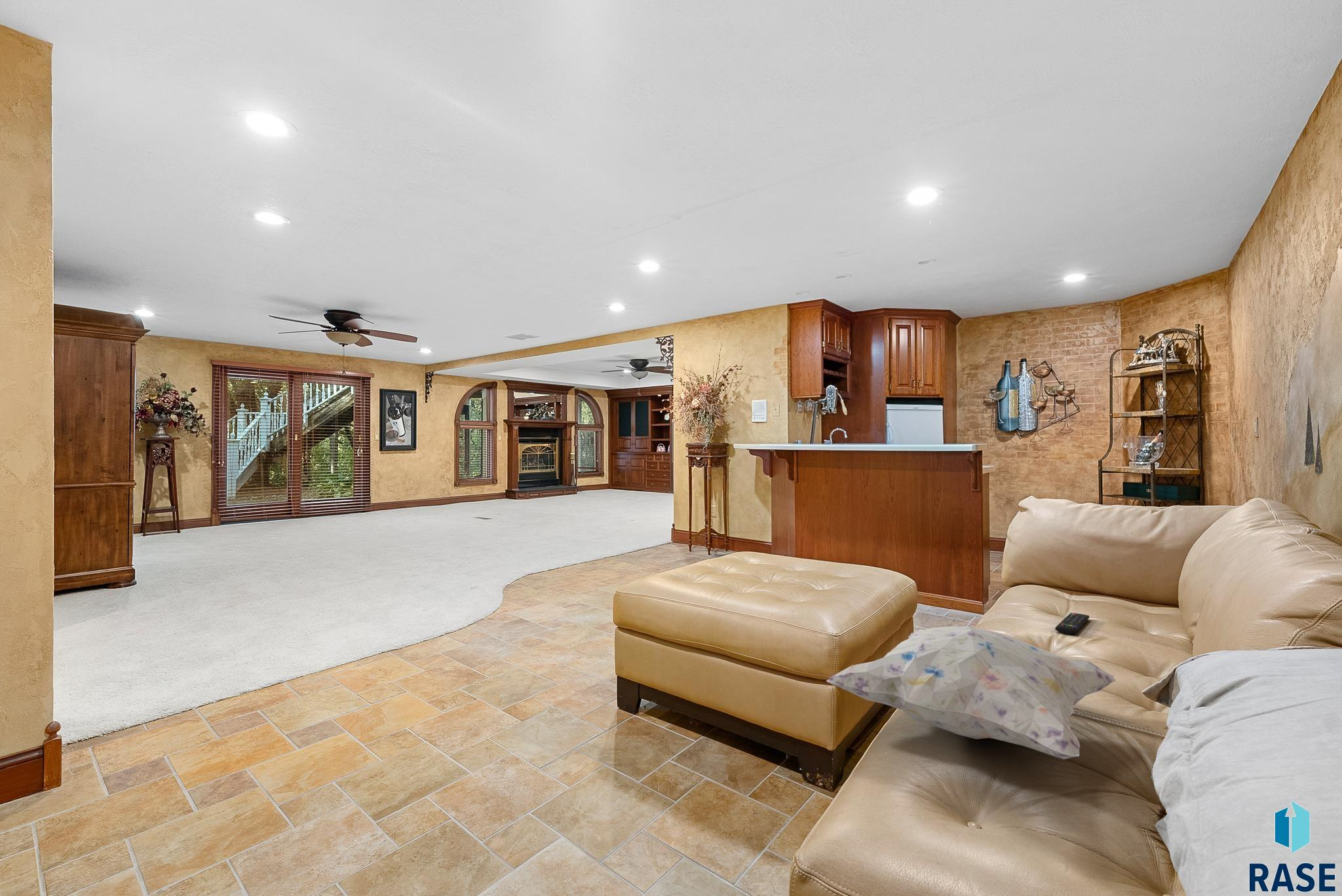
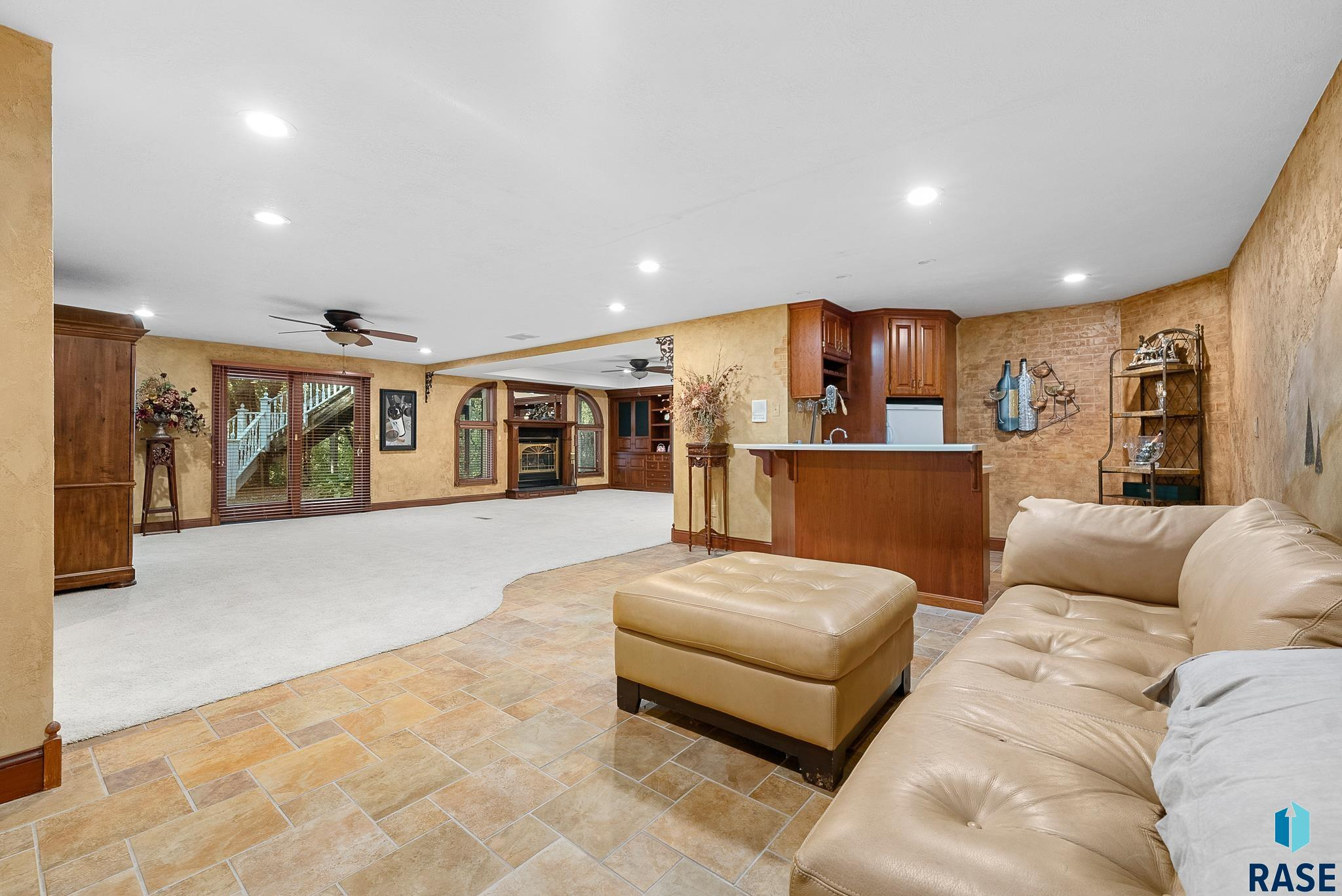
- remote control (1073, 623)
- decorative pillow (974, 679)
